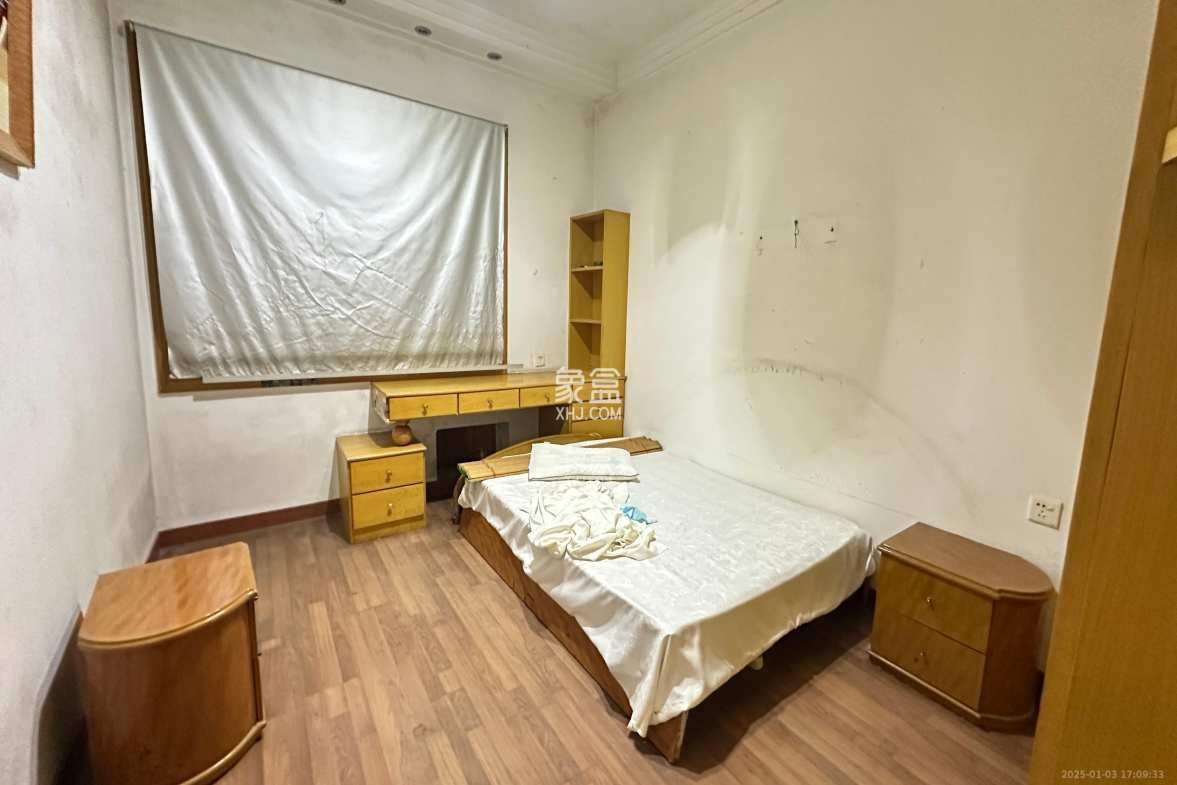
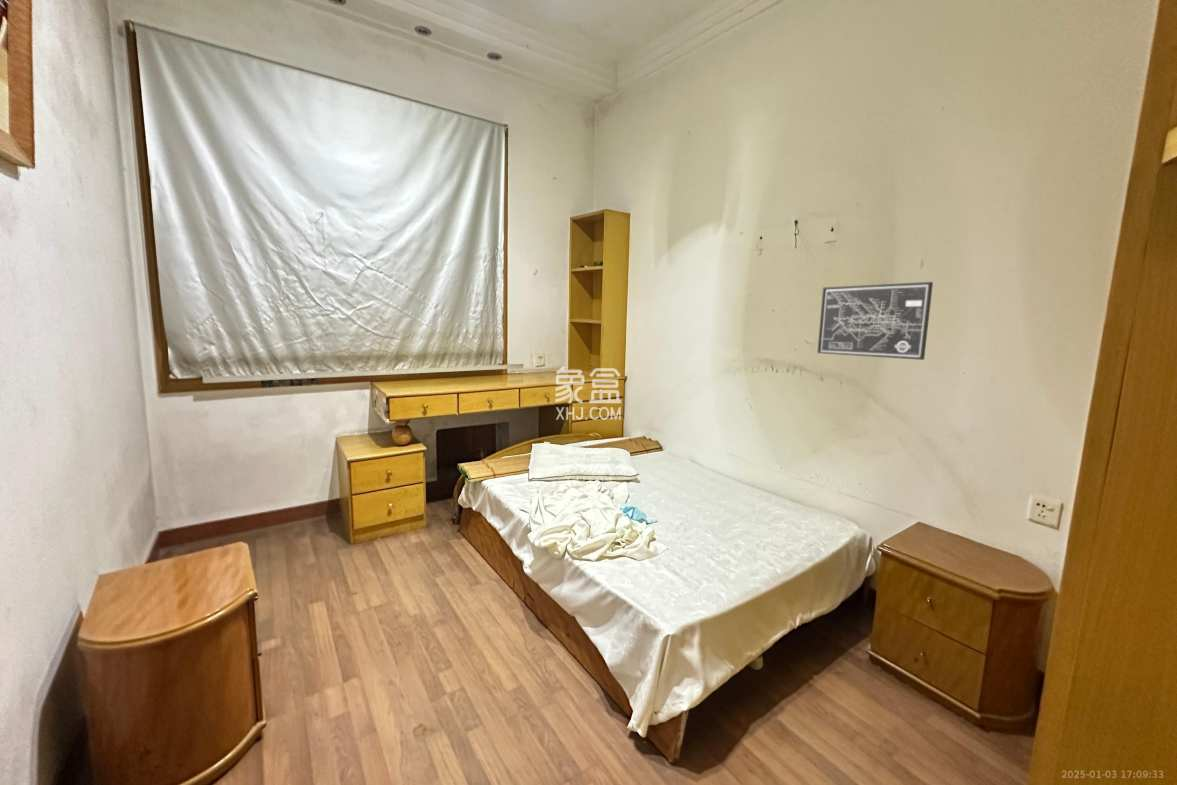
+ wall art (869, 320)
